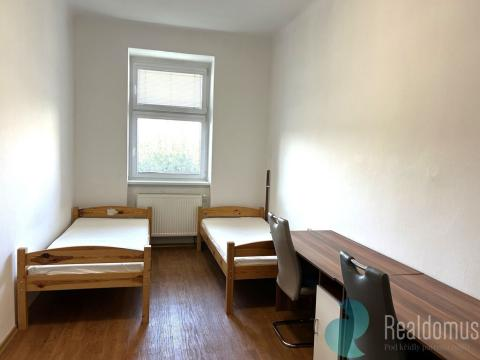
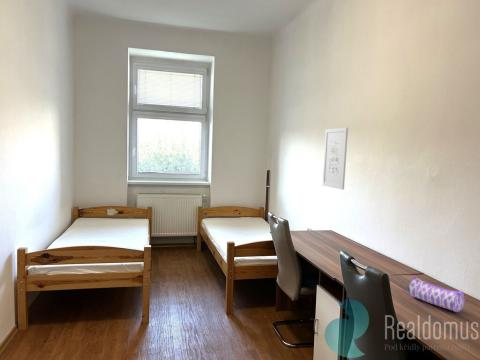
+ pencil case (435, 293)
+ wall art (334, 158)
